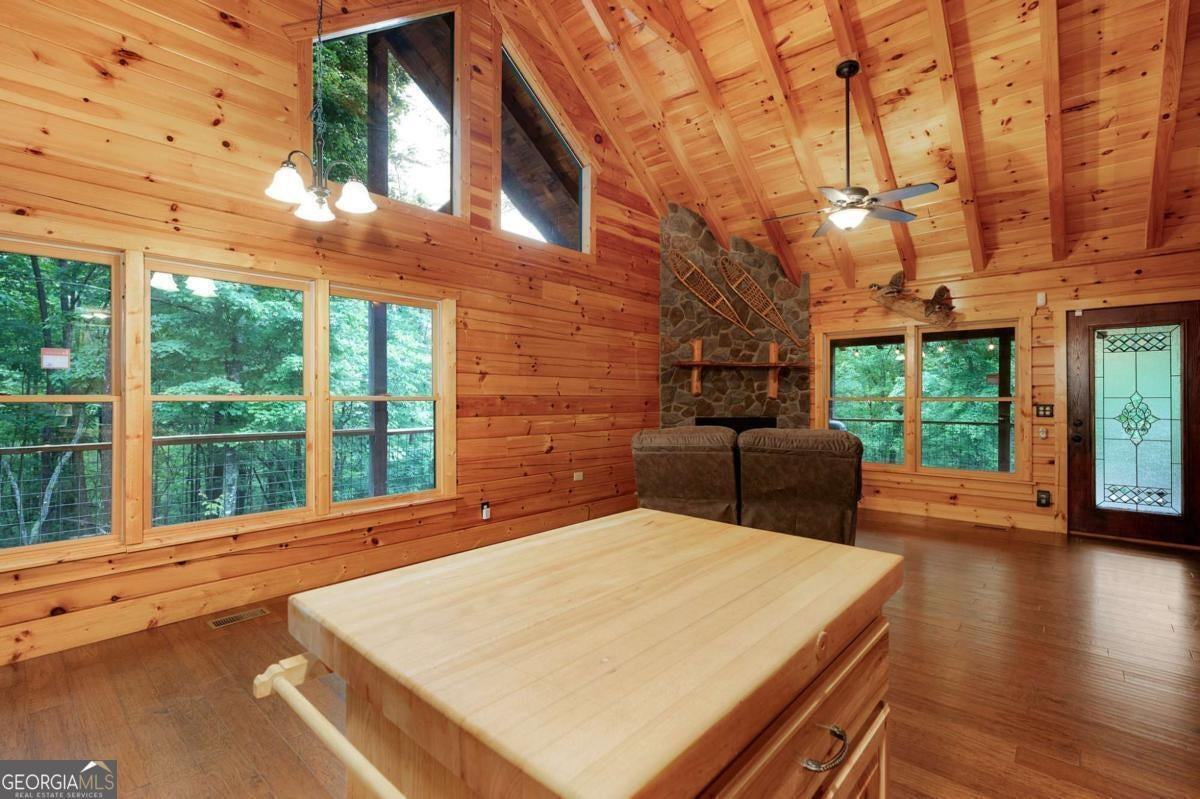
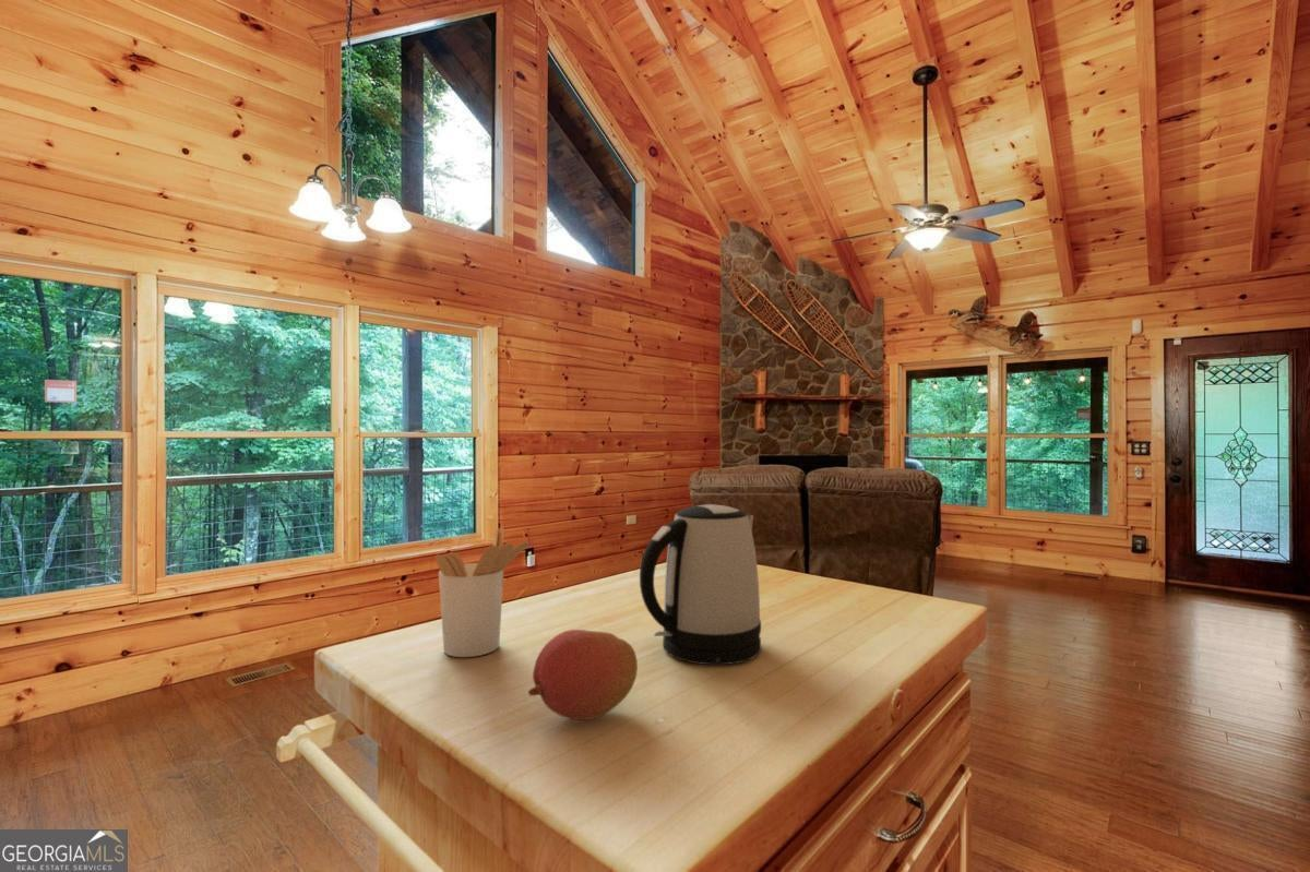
+ kettle (700, 578)
+ fruit (584, 672)
+ utensil holder (483, 592)
